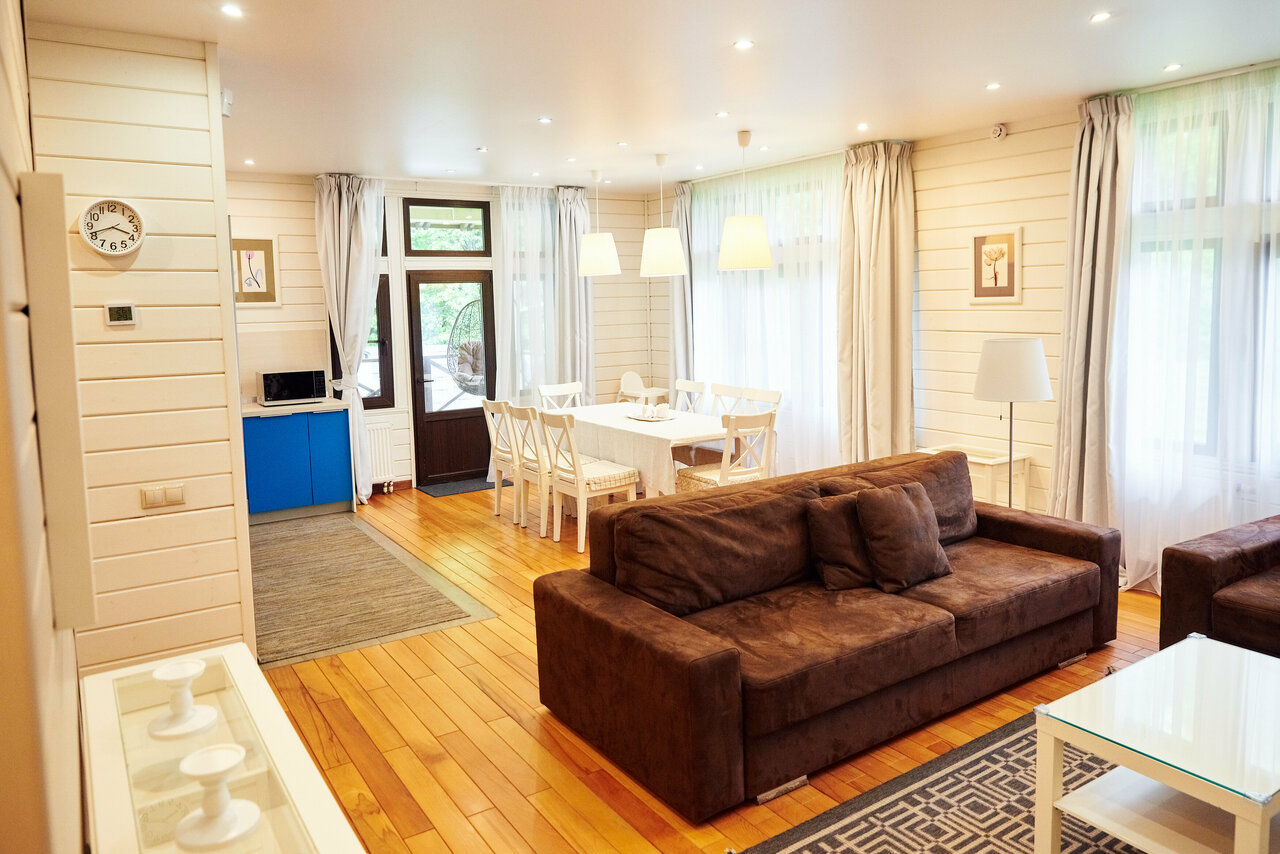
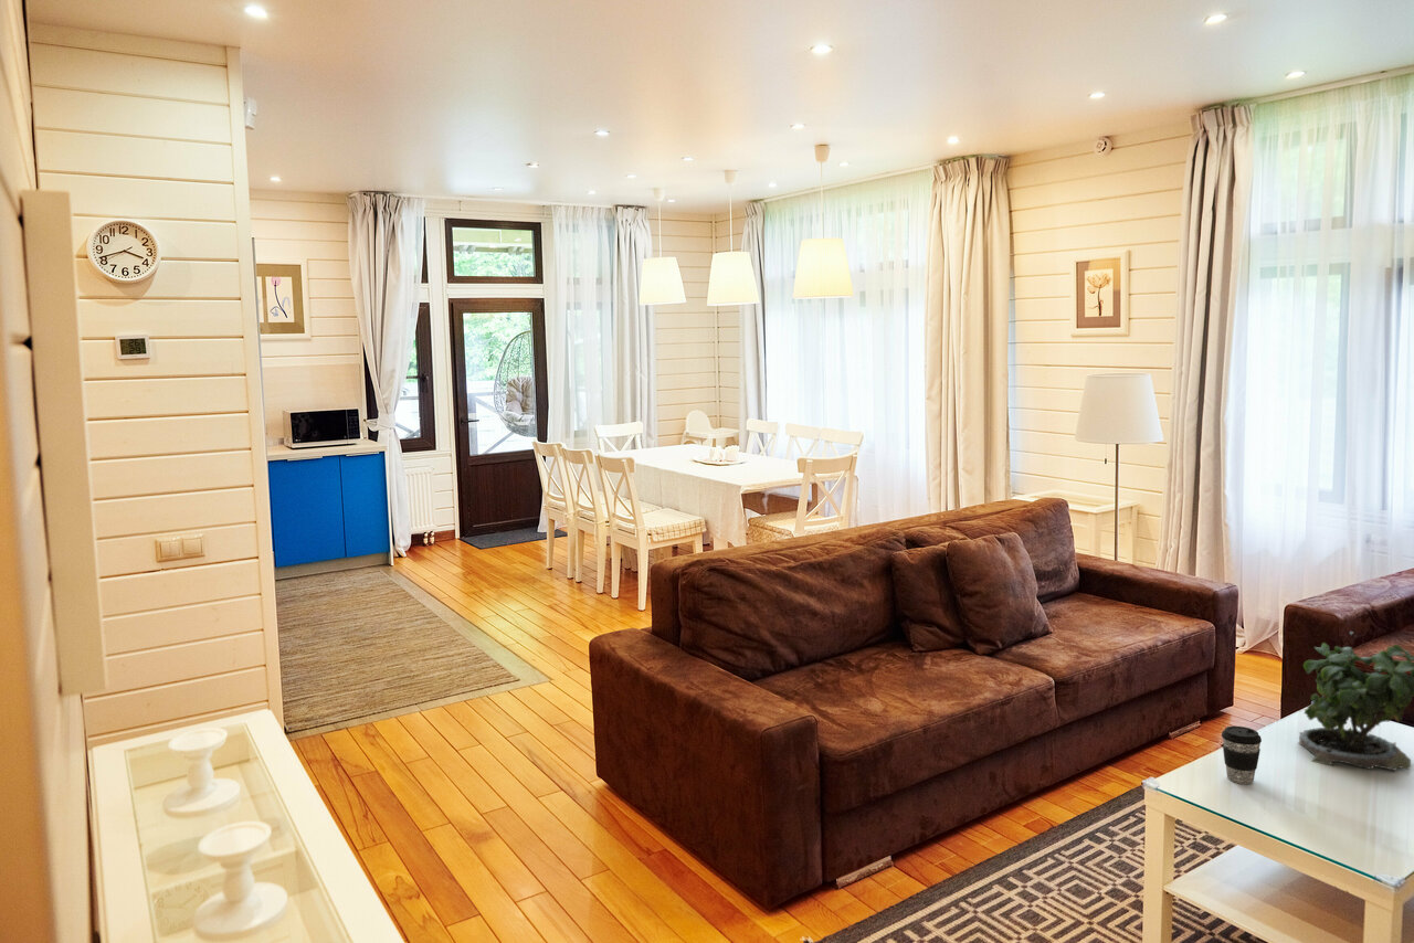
+ potted plant (1360, 696)
+ coffee cup (1241, 754)
